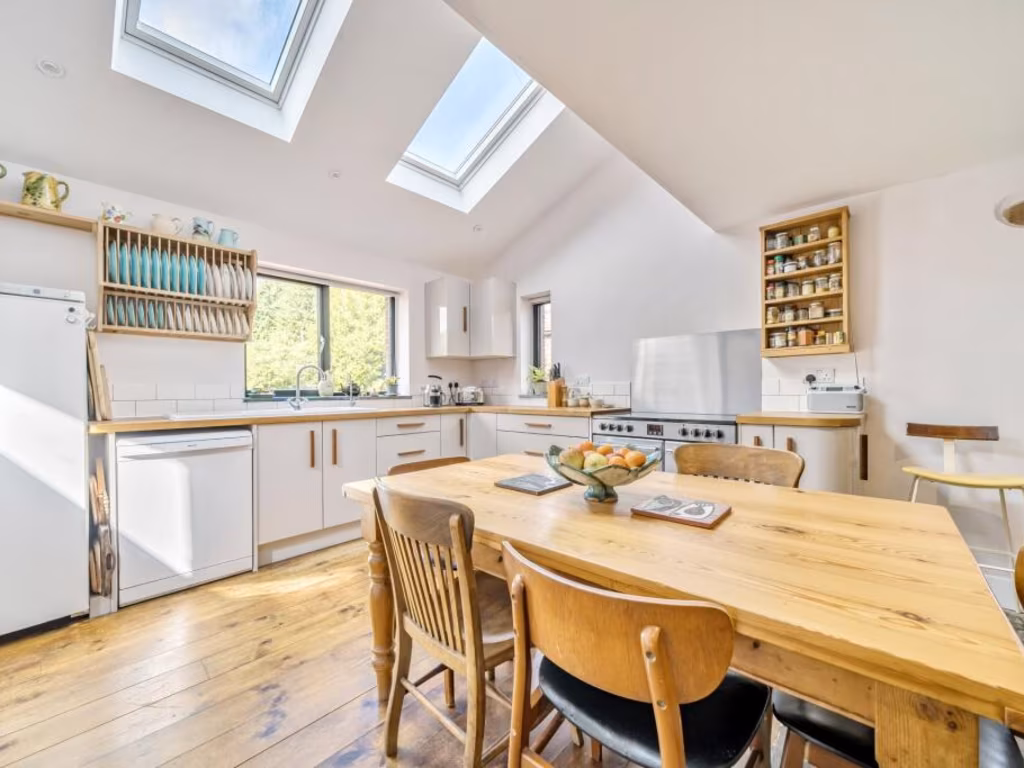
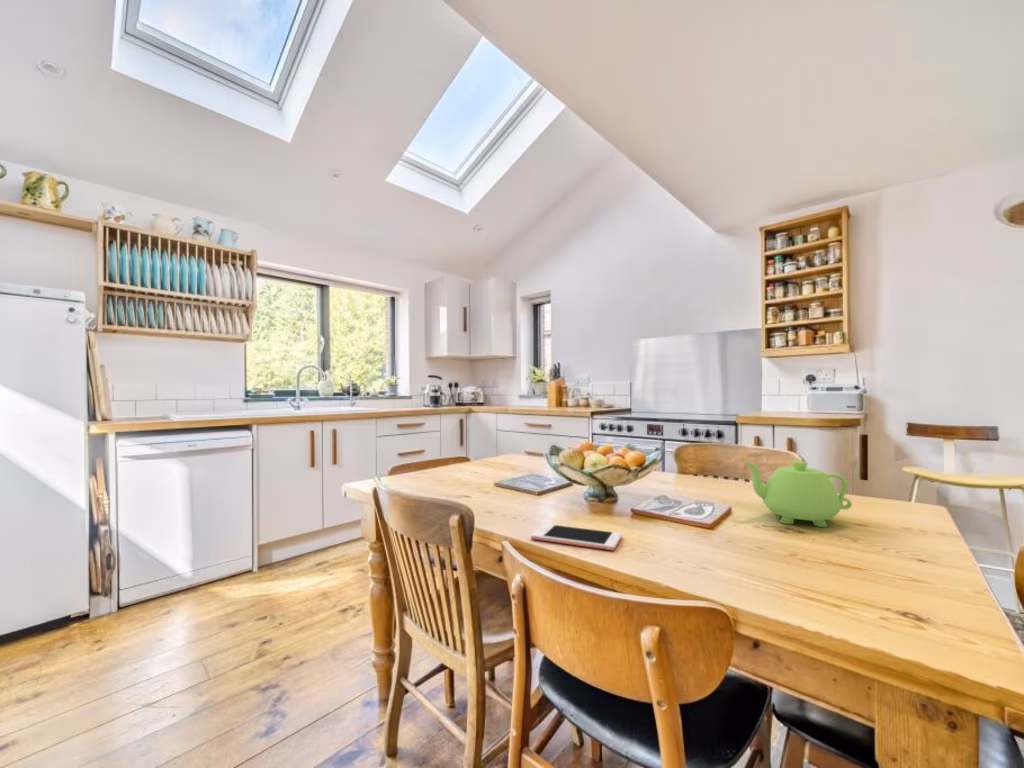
+ cell phone (576, 536)
+ teapot (795, 490)
